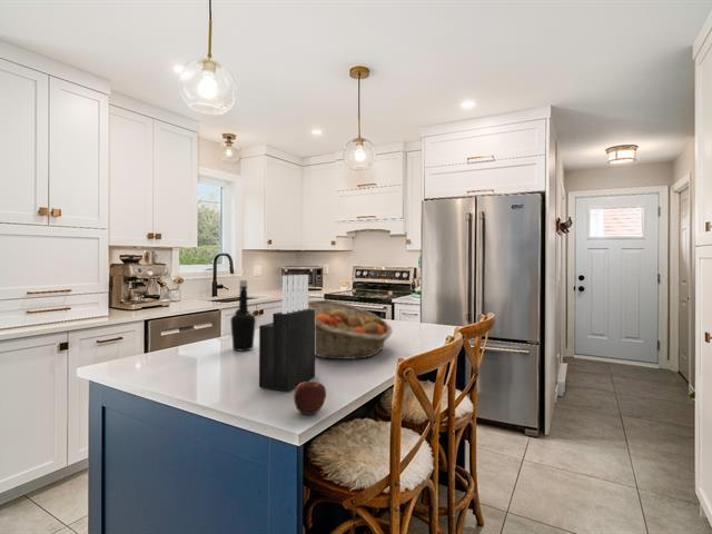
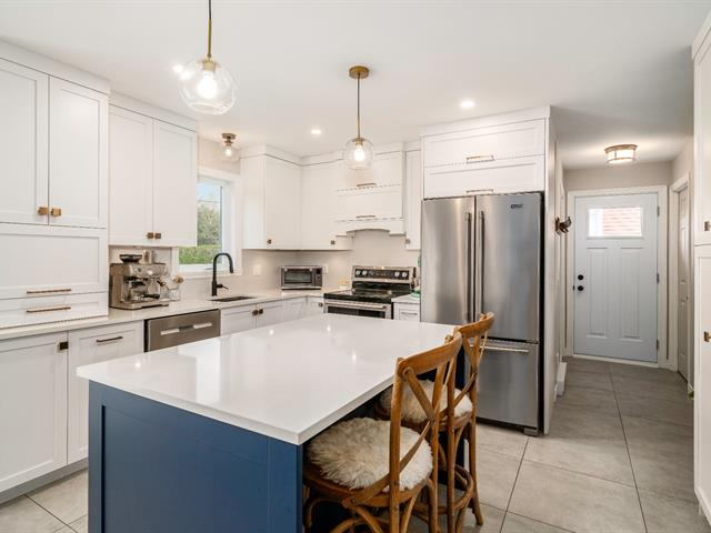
- knife block (285, 328)
- fruit basket (344, 326)
- bottle (243, 314)
- apple (309, 397)
